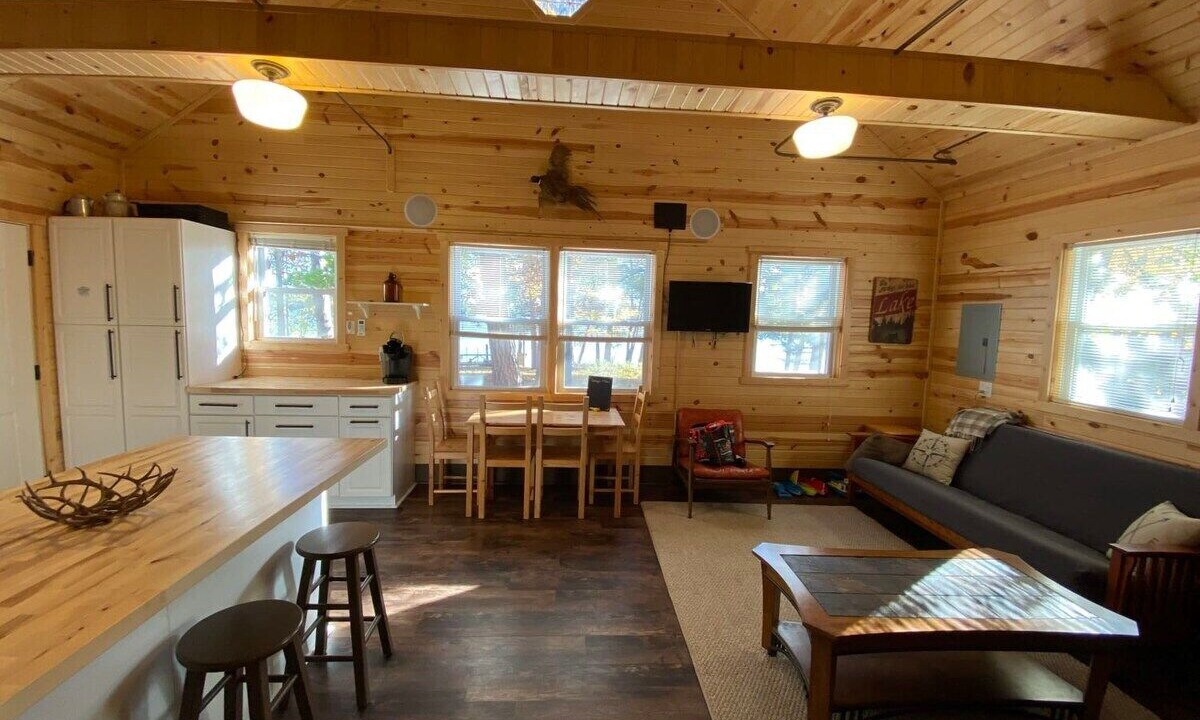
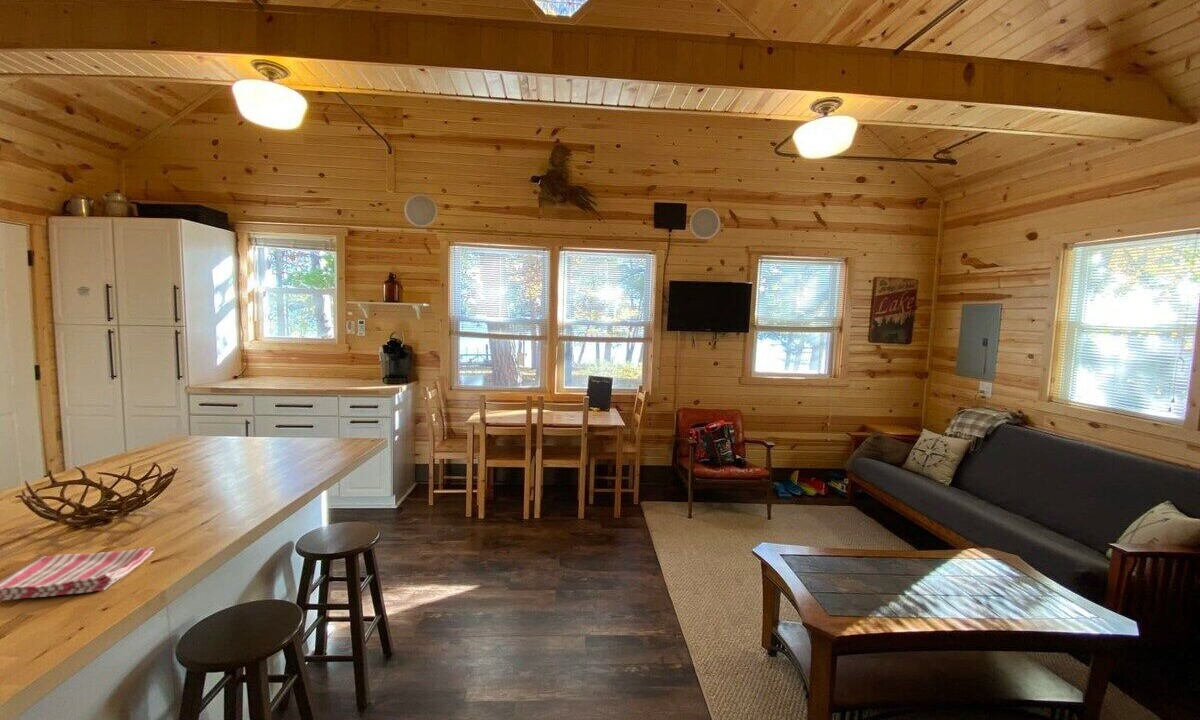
+ dish towel (72, 570)
